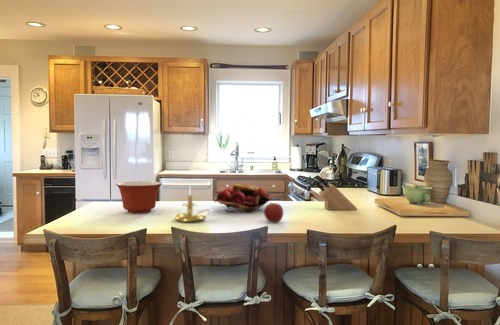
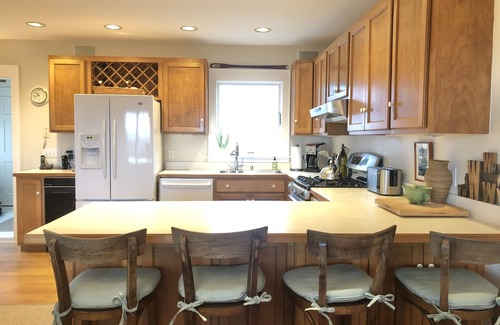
- fruit basket (242, 197)
- apple (273, 211)
- candle holder (192, 203)
- knife block (334, 192)
- mixing bowl (139, 197)
